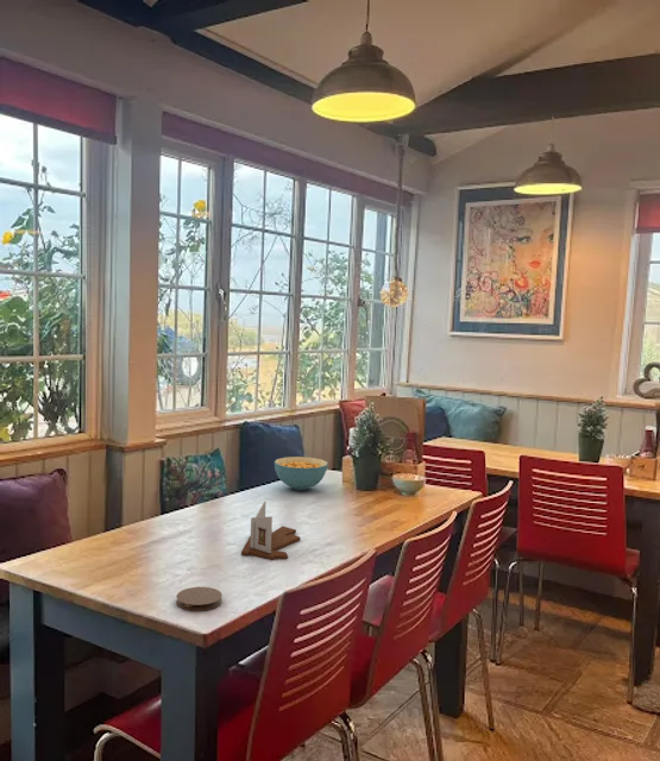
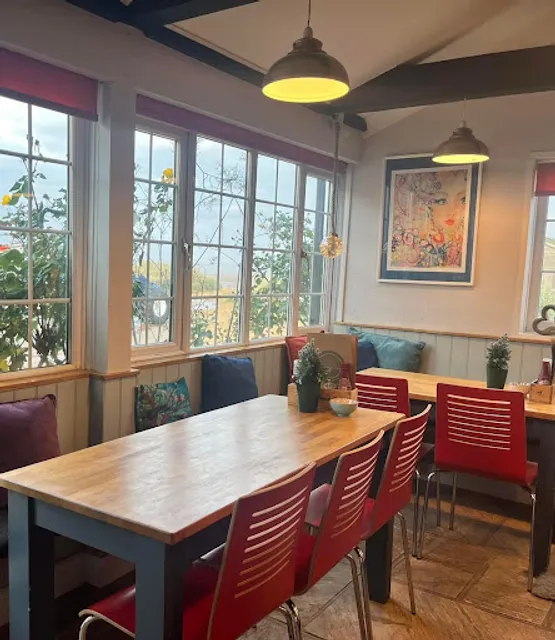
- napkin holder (271, 524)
- cereal bowl (300, 474)
- coaster (199, 598)
